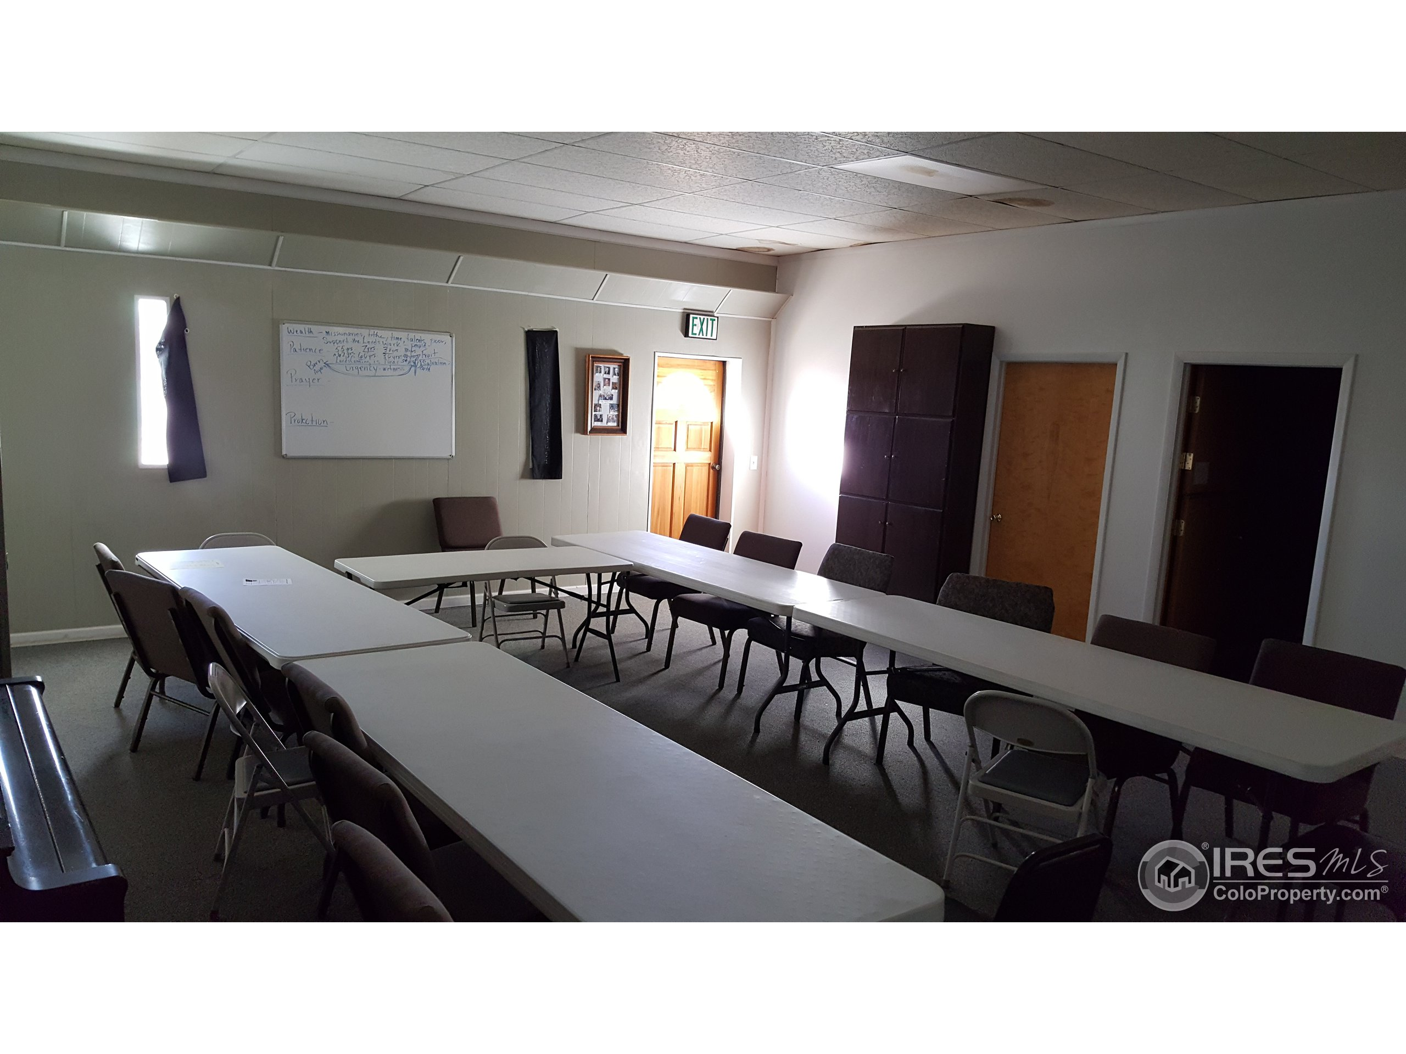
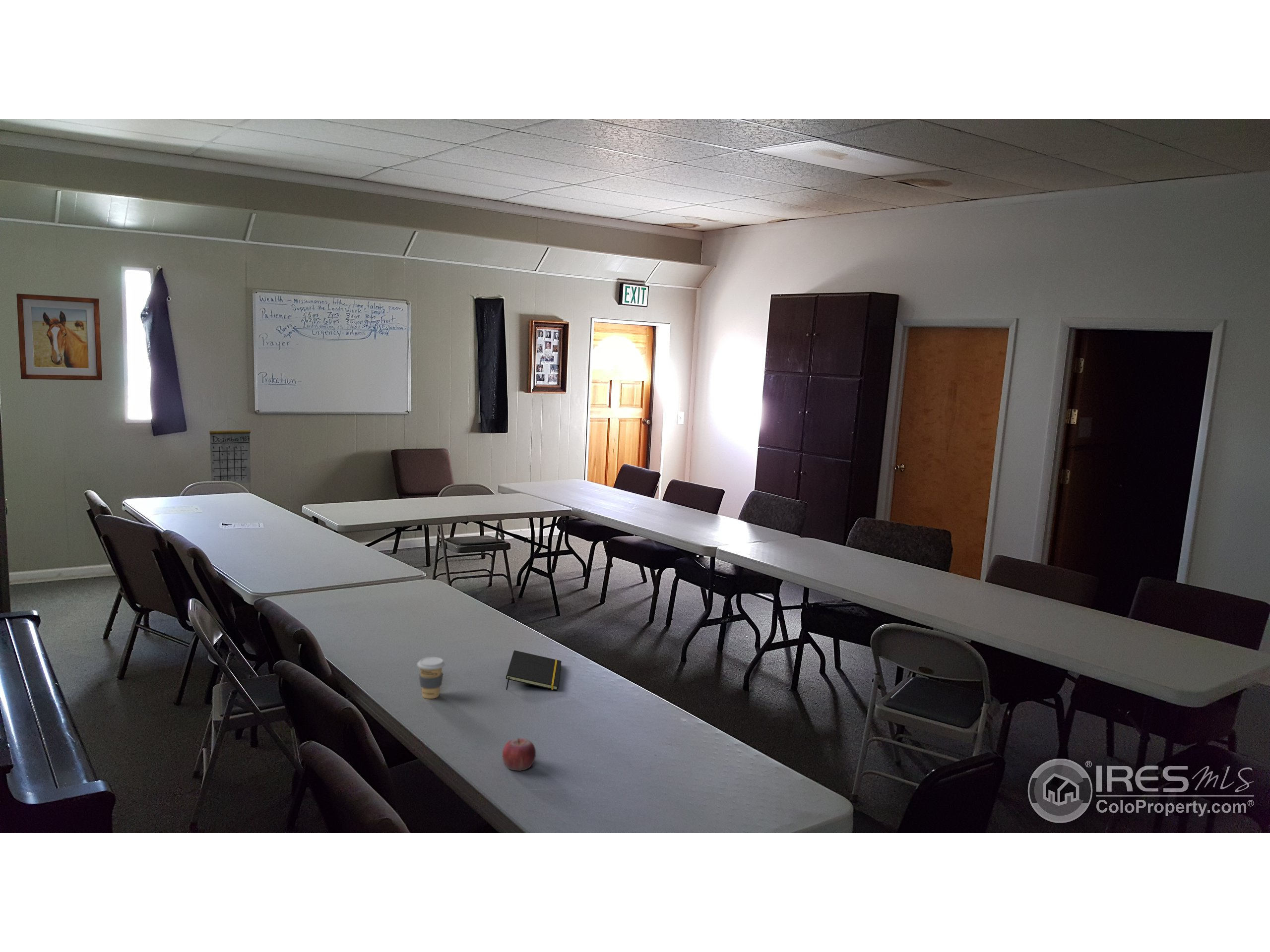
+ fruit (519, 751)
+ calendar (230, 451)
+ wall art (60, 338)
+ coffee cup (431, 678)
+ notepad (534, 669)
